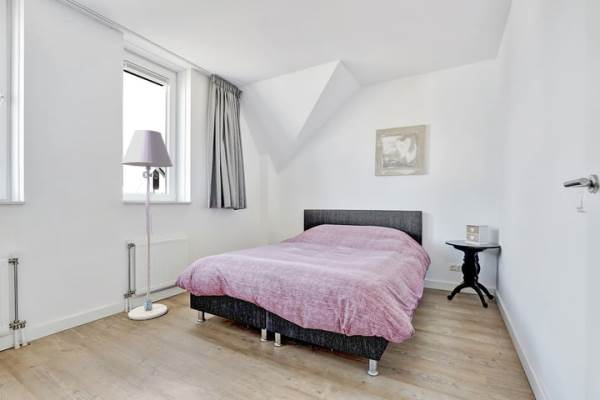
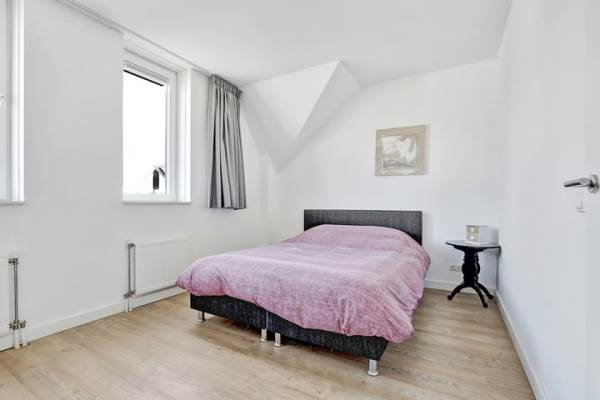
- floor lamp (148, 223)
